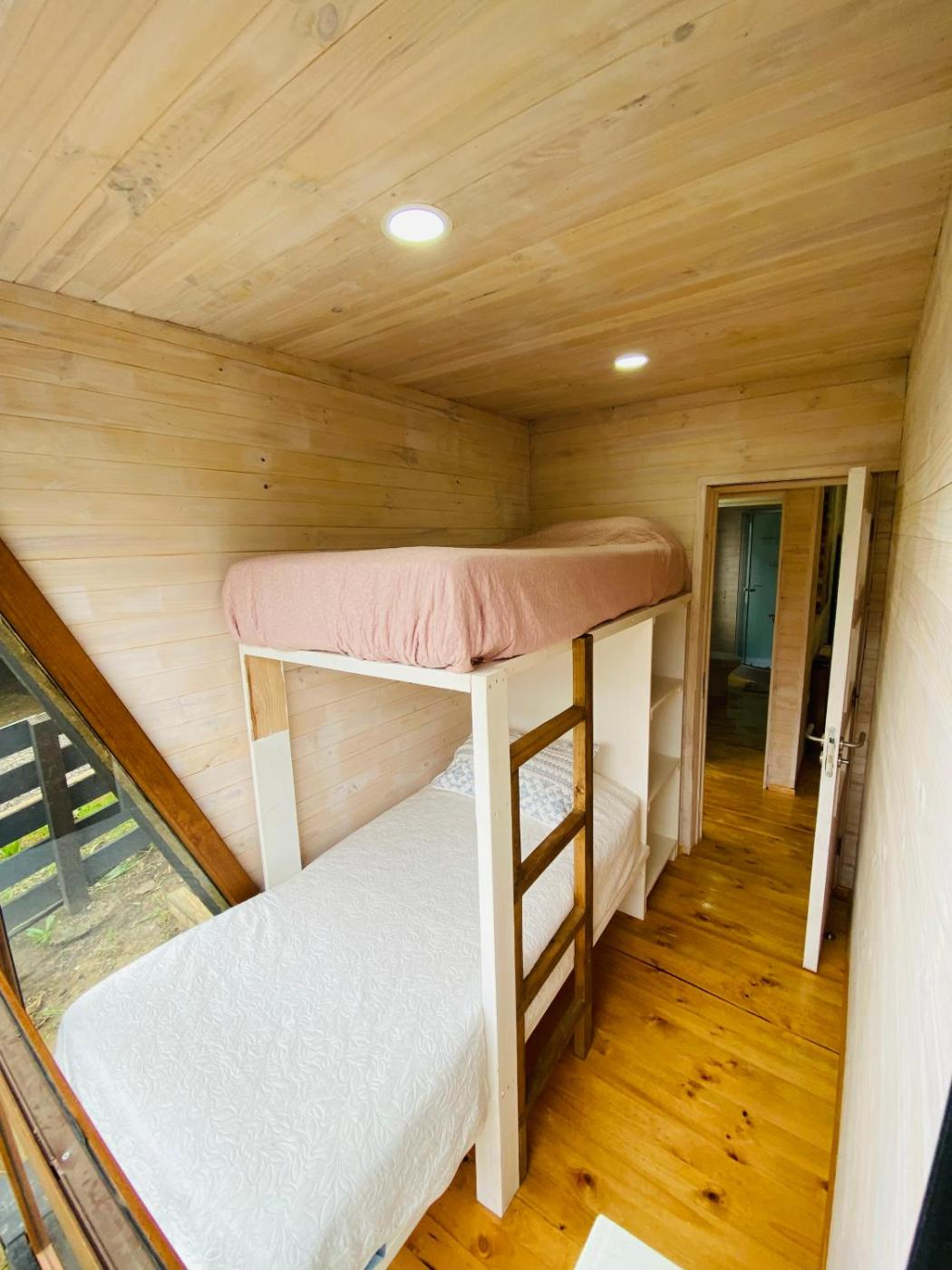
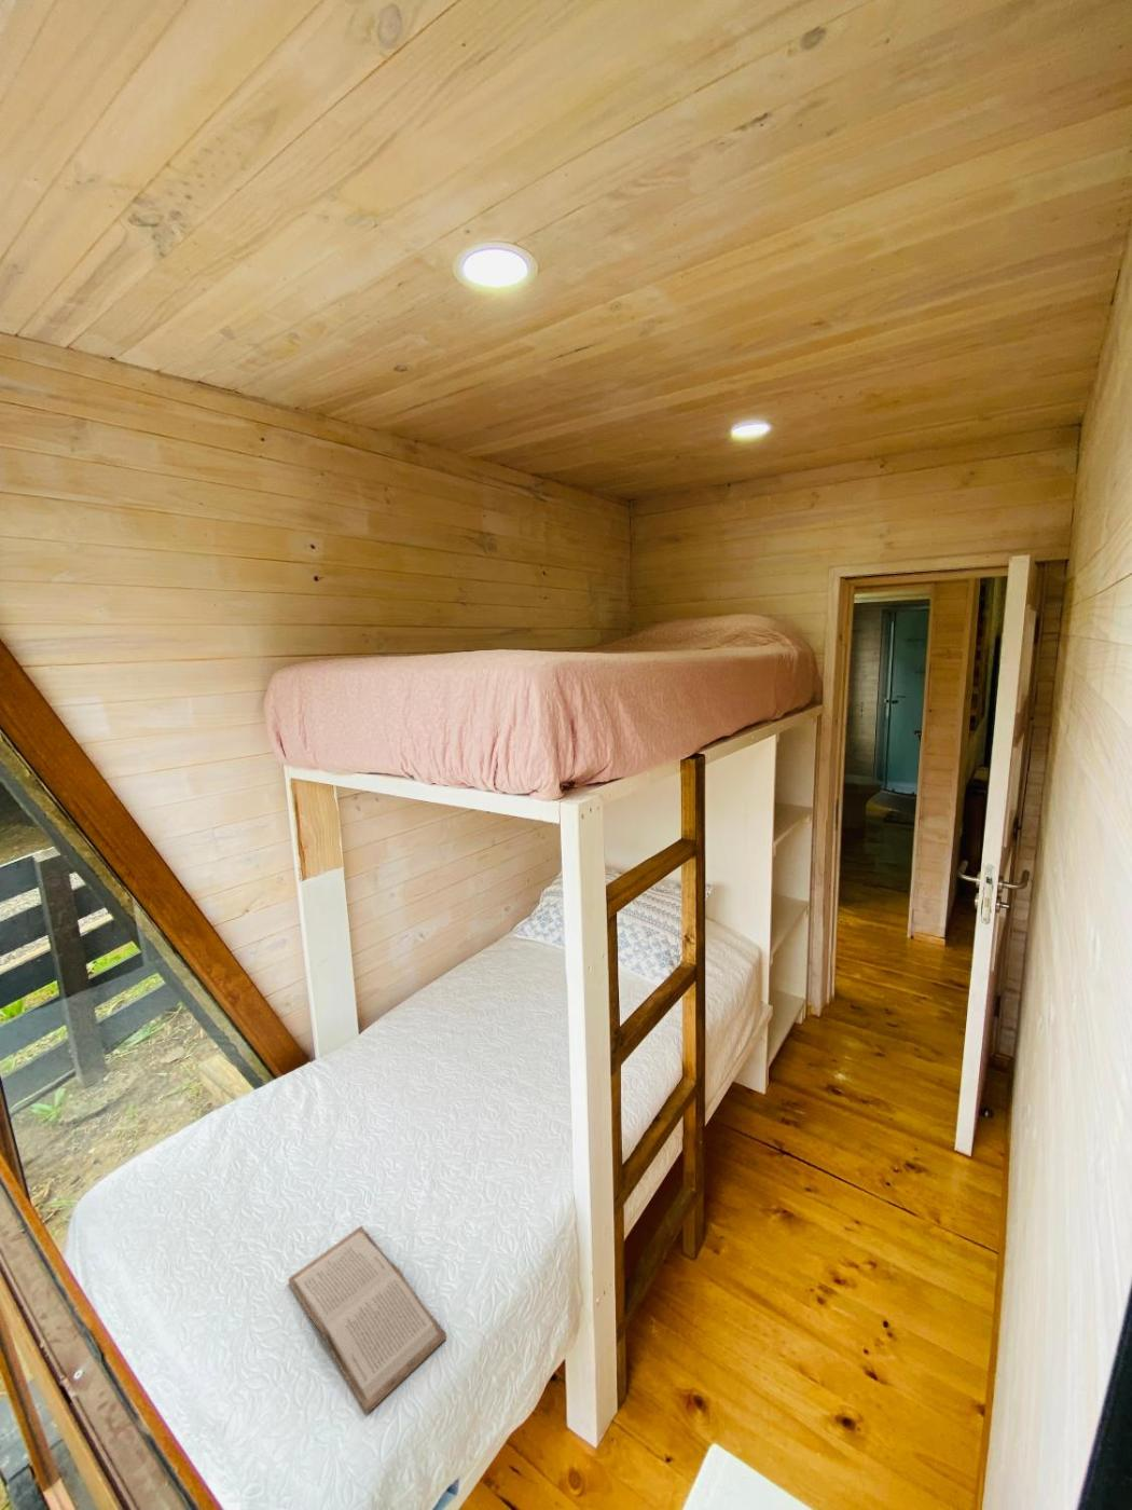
+ book (364, 1302)
